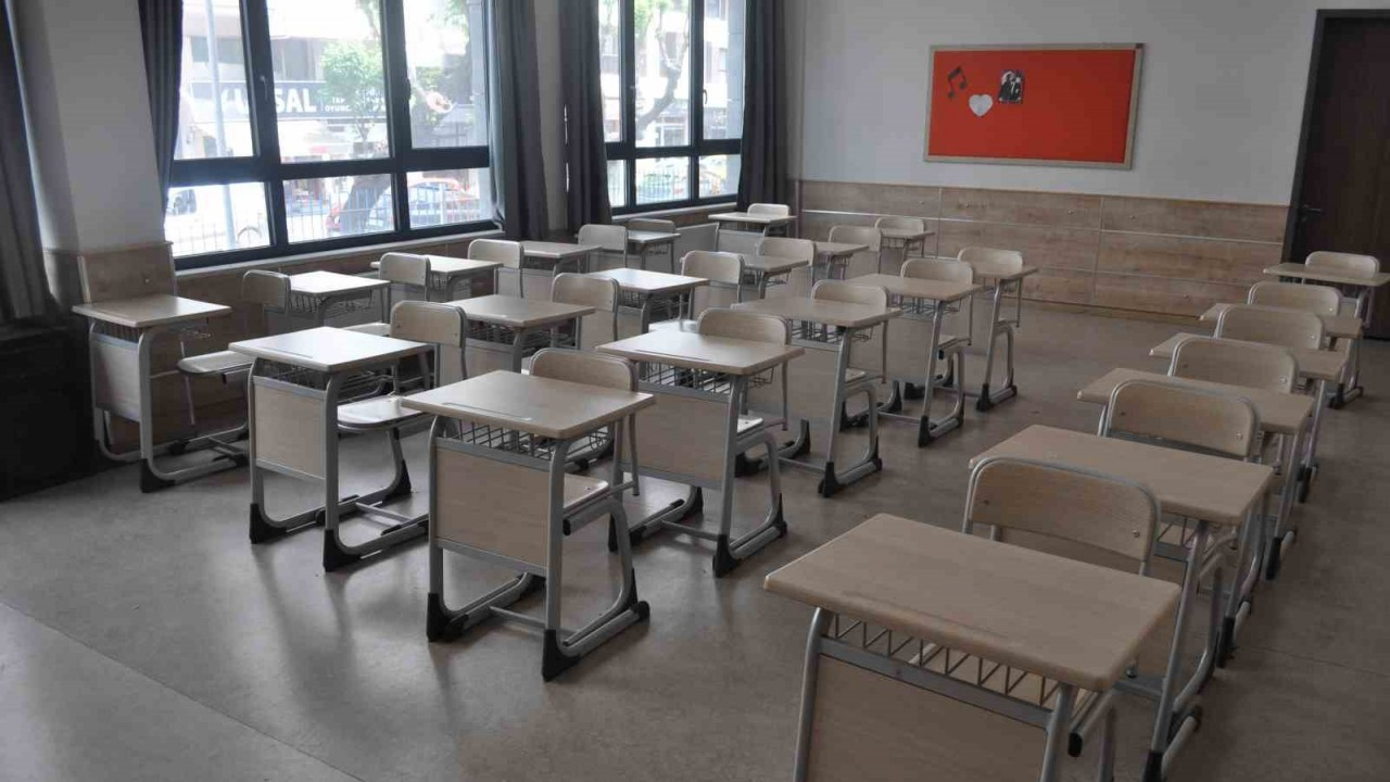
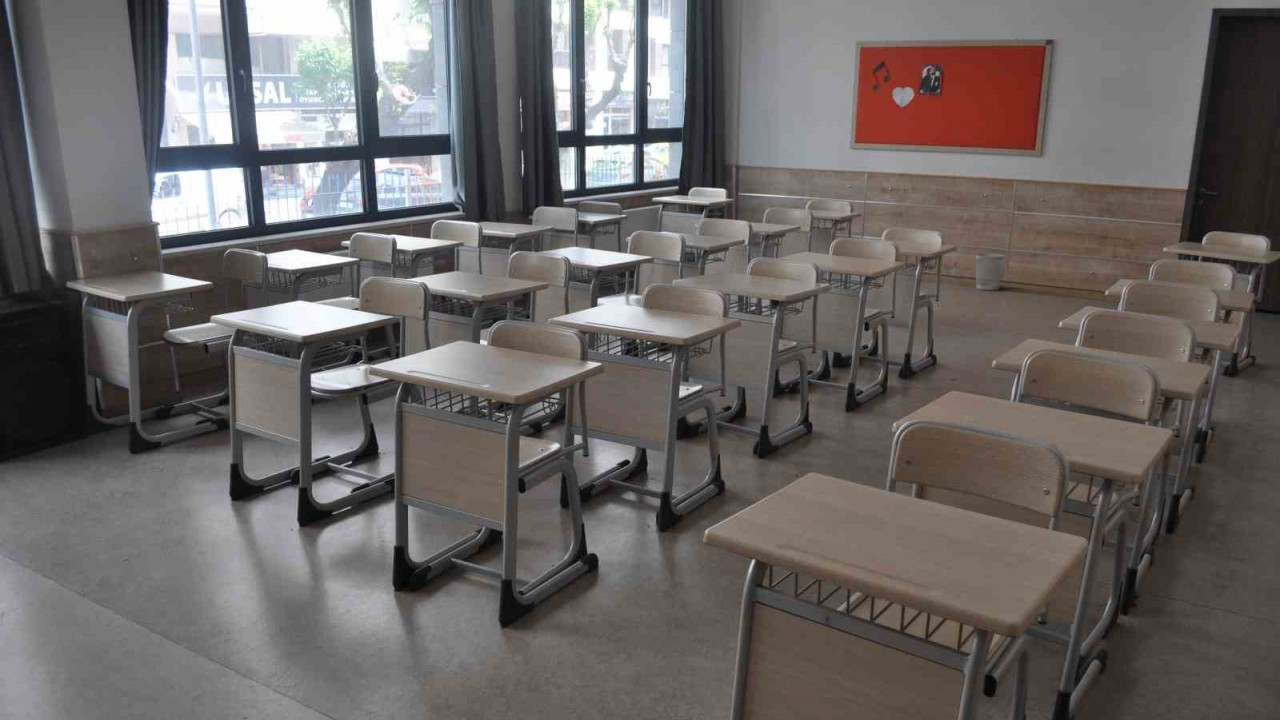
+ wastebasket (988, 272)
